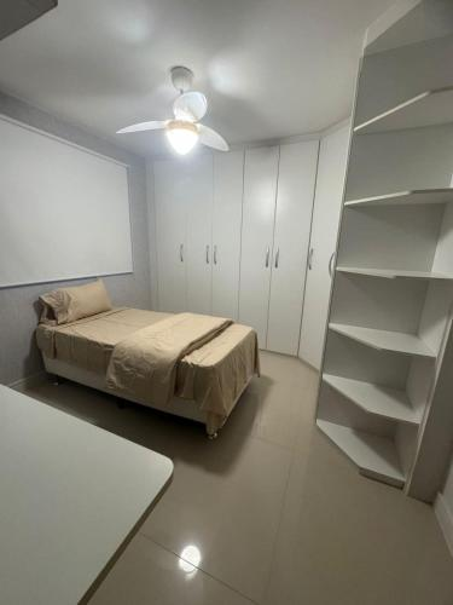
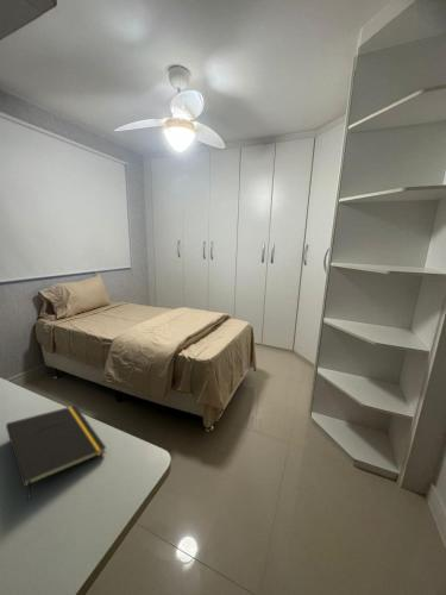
+ notepad (55, 437)
